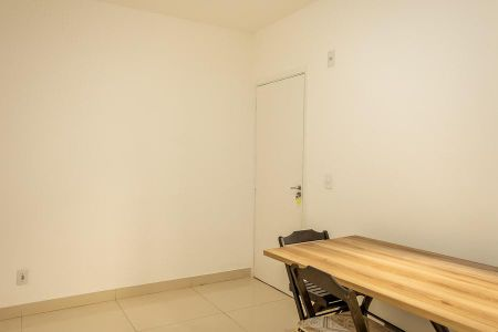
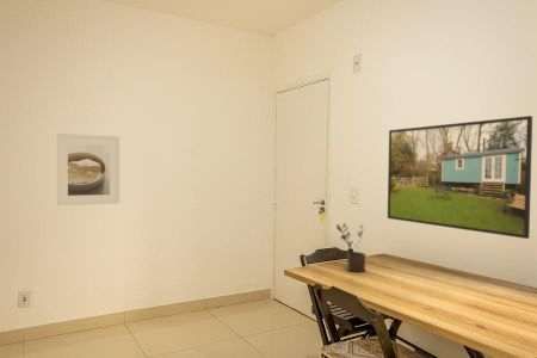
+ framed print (448, 175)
+ potted plant (350, 246)
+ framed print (88, 169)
